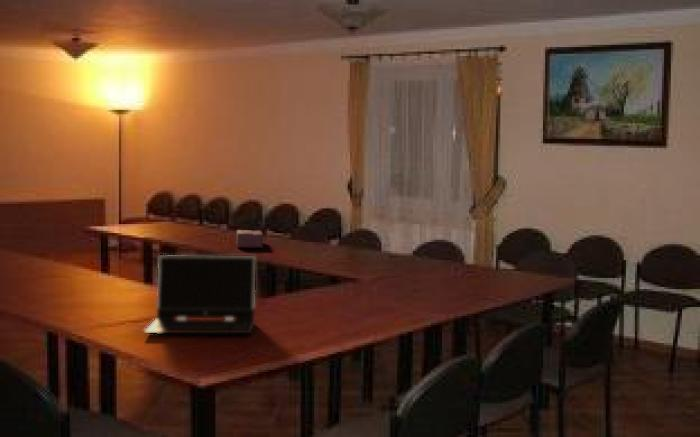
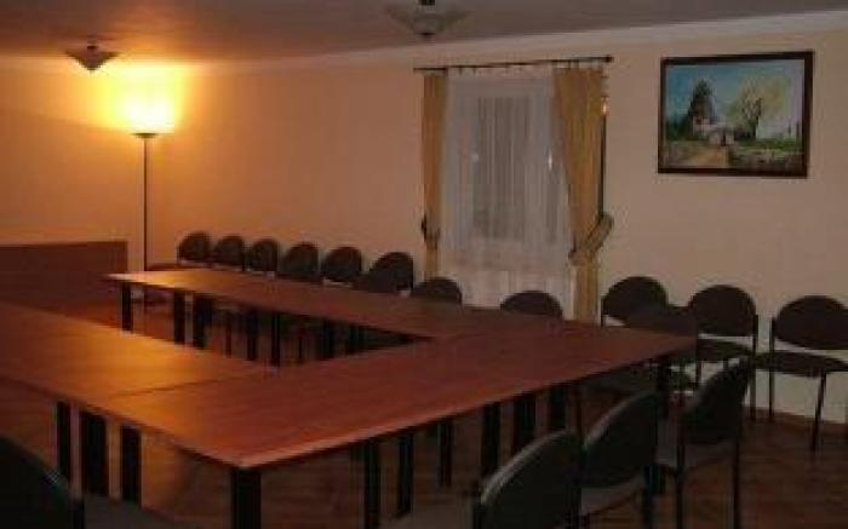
- tissue box (249, 238)
- laptop computer (202, 294)
